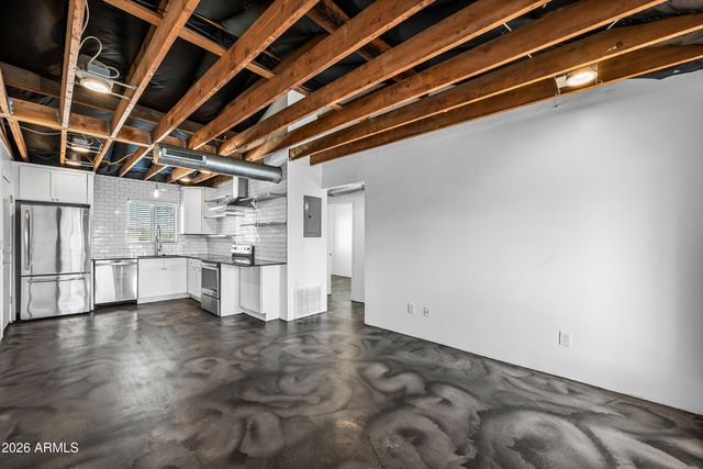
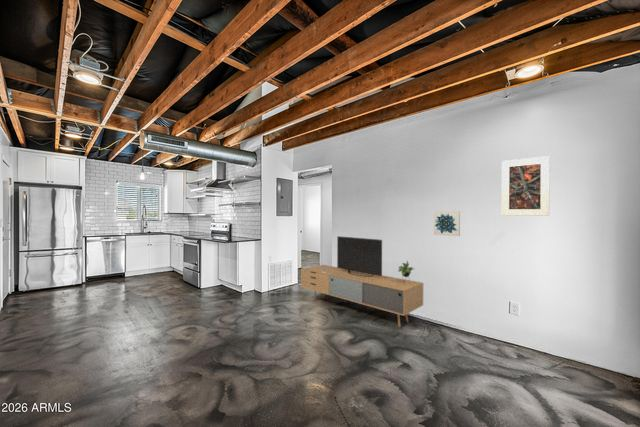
+ wall art (446, 223)
+ media console (356, 273)
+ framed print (524, 187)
